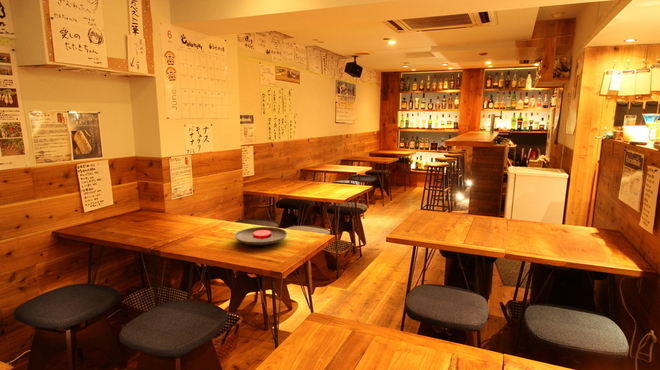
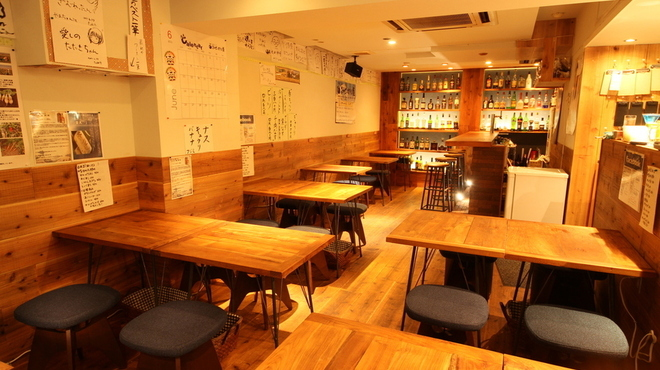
- plate (261, 236)
